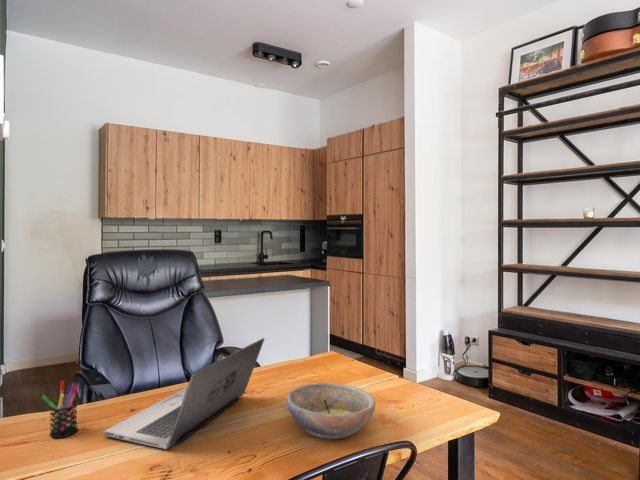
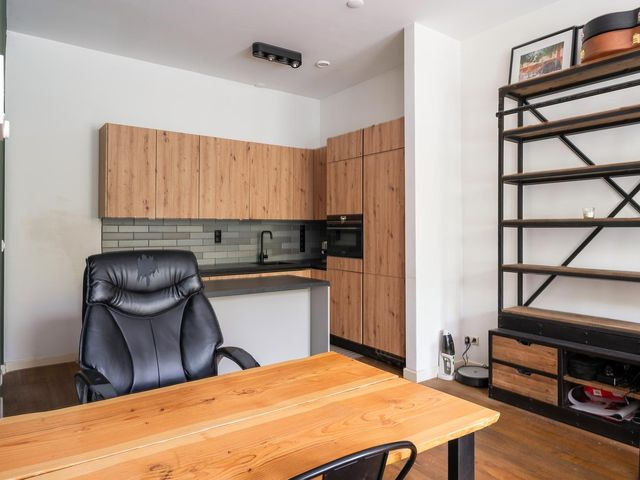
- pen holder (60, 408)
- laptop (192, 382)
- bowl (330, 412)
